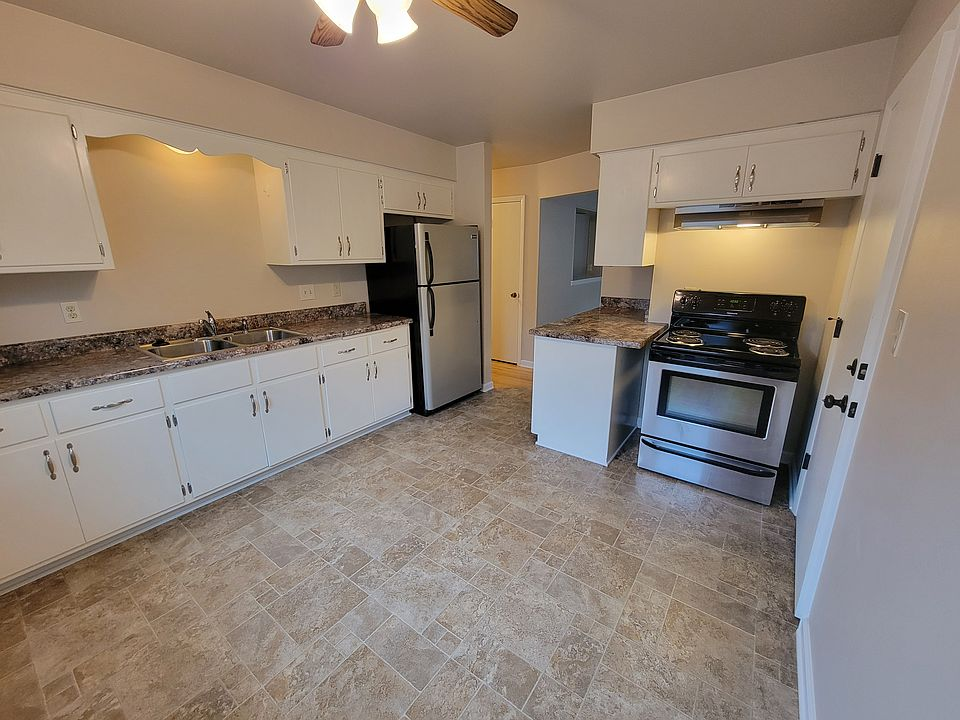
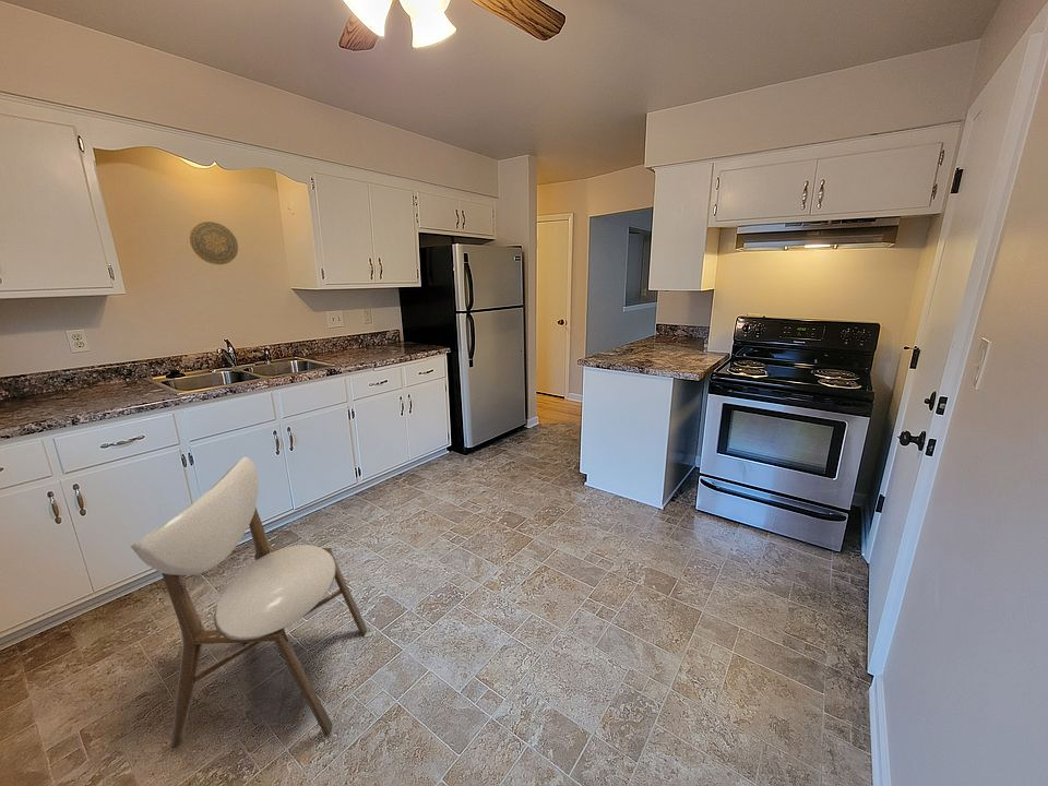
+ decorative plate (215, 242)
+ dining chair (266, 588)
